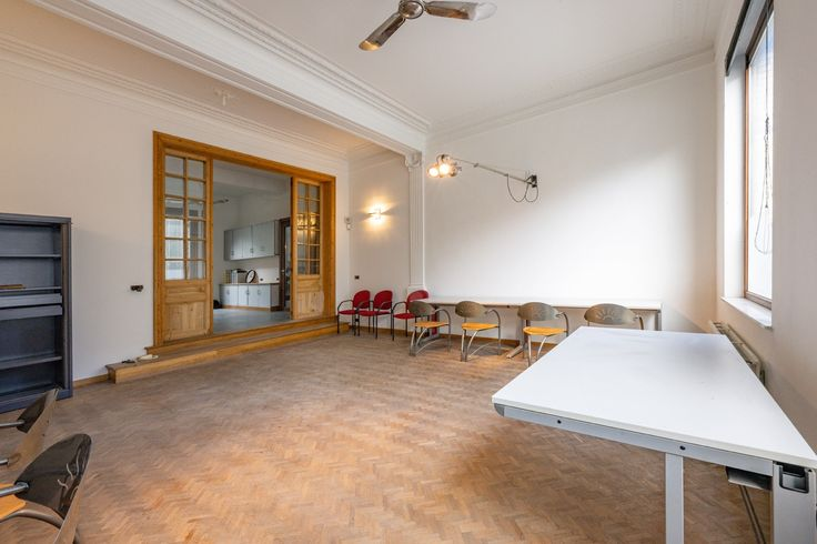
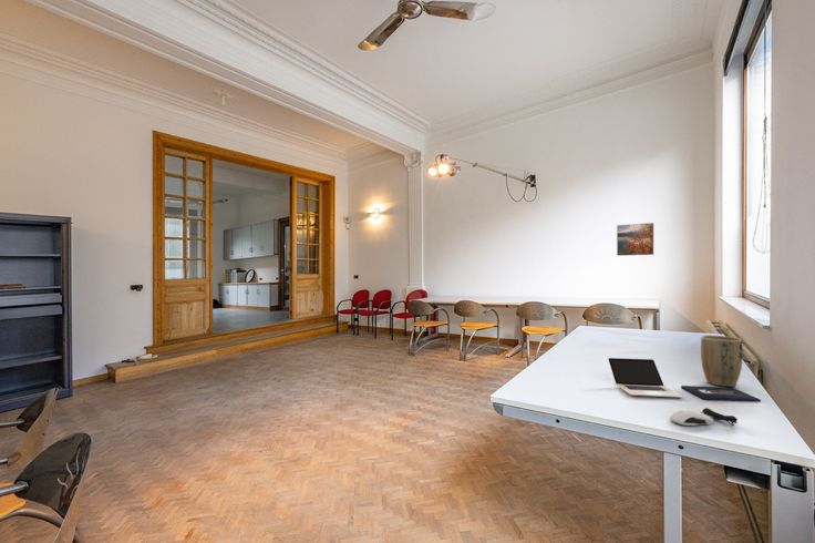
+ laptop (681, 386)
+ computer mouse (699, 416)
+ plant pot (721, 360)
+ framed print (635, 239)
